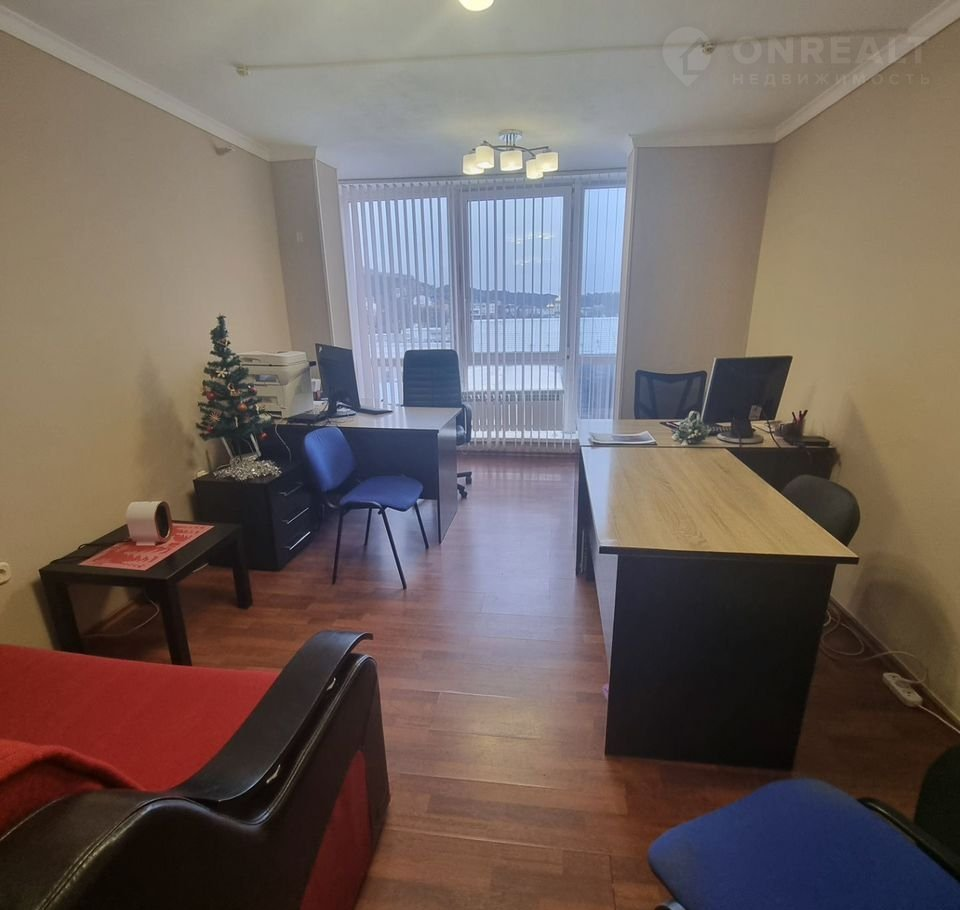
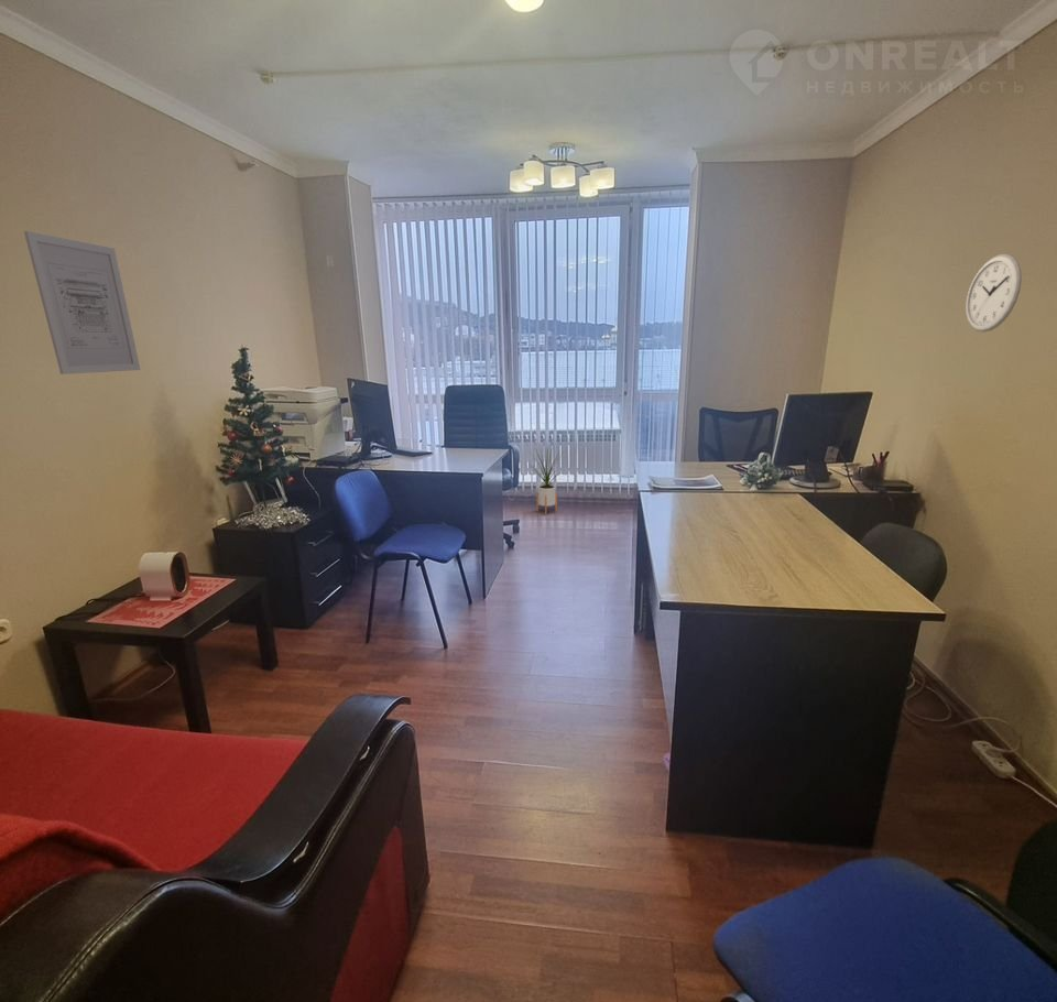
+ wall clock (990, 294)
+ house plant (547, 478)
+ wall art (88, 308)
